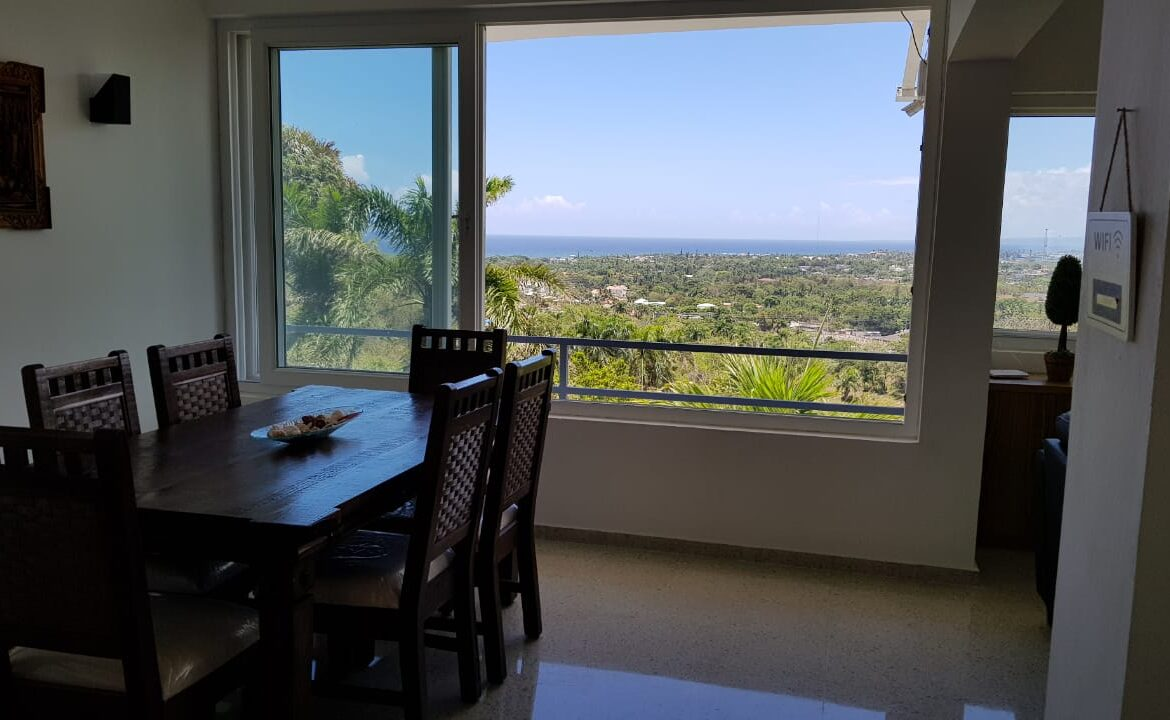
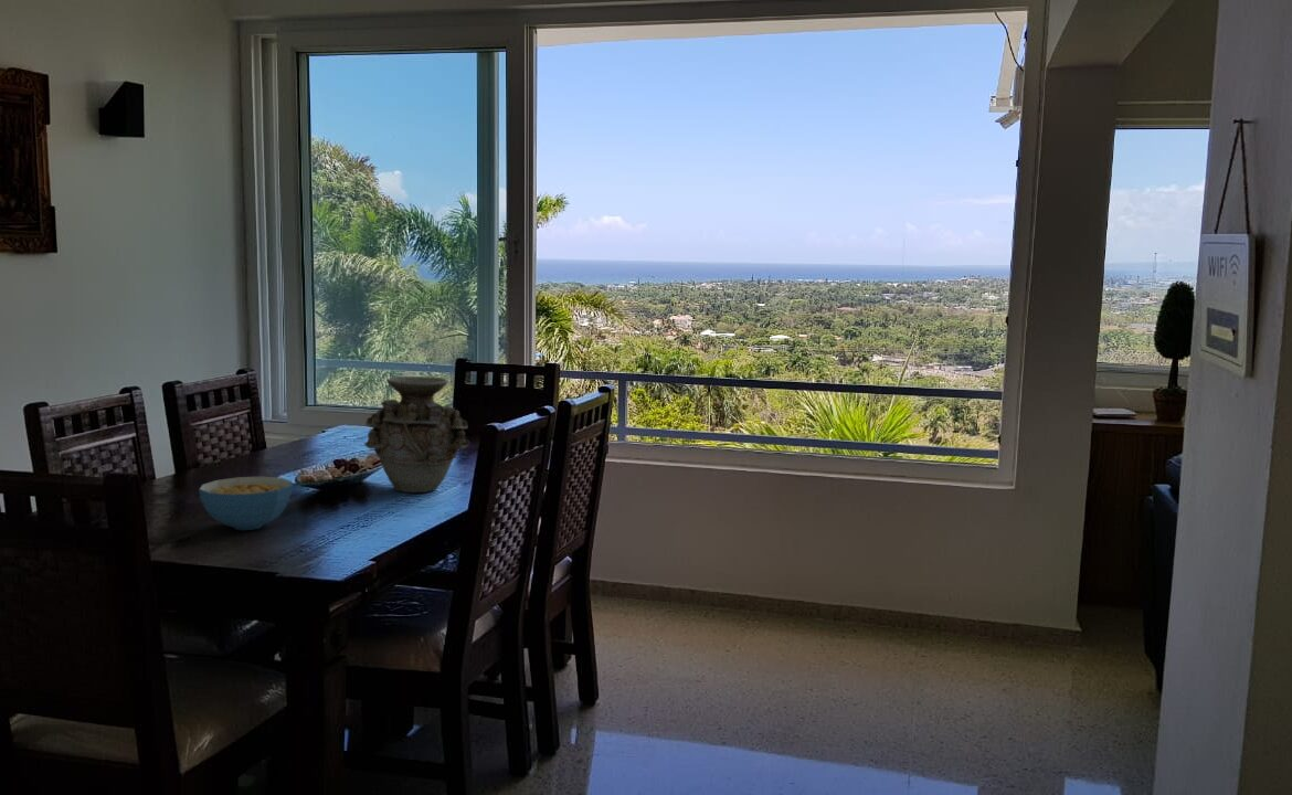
+ cereal bowl (246, 506)
+ vase (414, 434)
